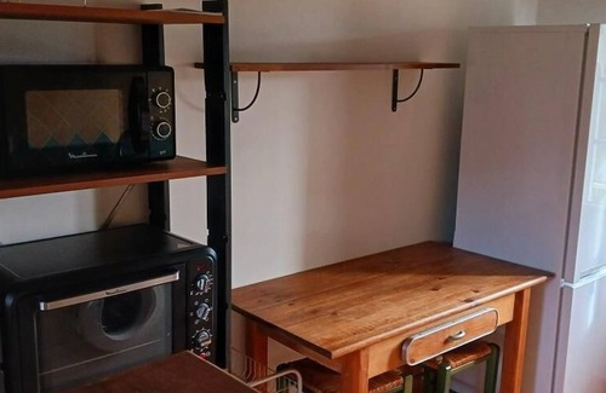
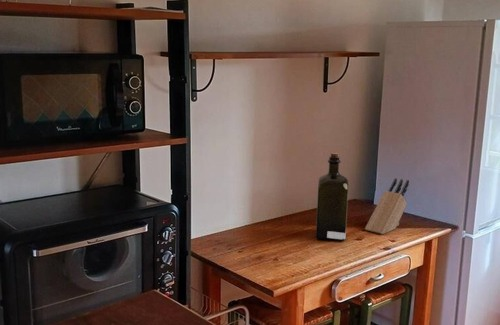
+ liquor (332, 194)
+ knife block (389, 204)
